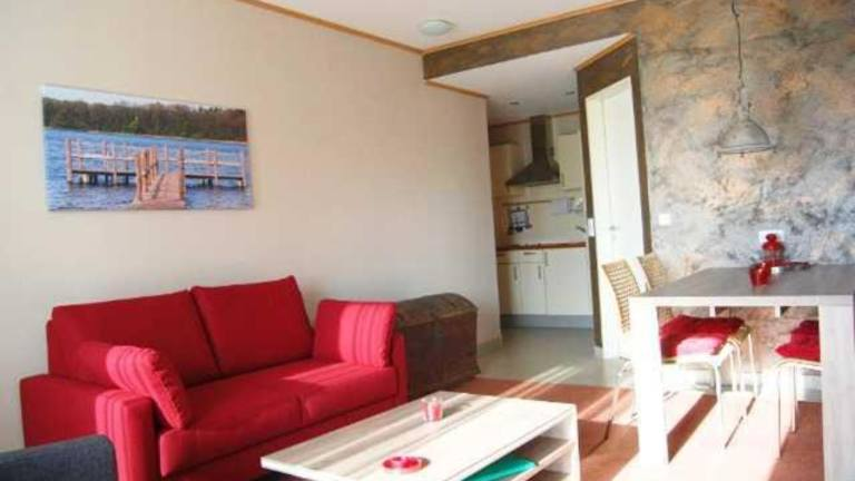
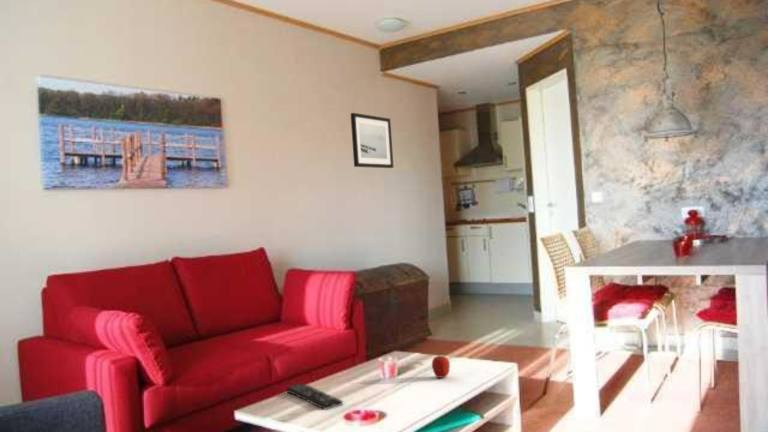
+ fruit (440, 365)
+ remote control (313, 395)
+ wall art (372, 141)
